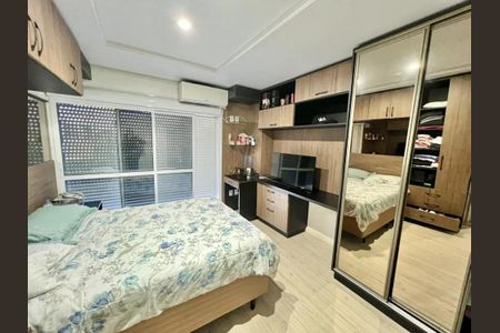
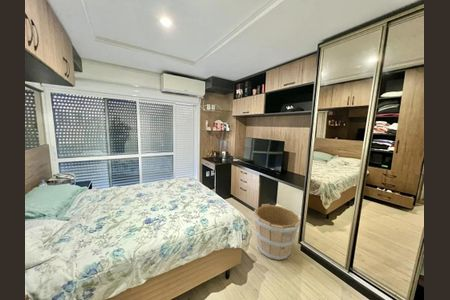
+ wooden bucket (274, 230)
